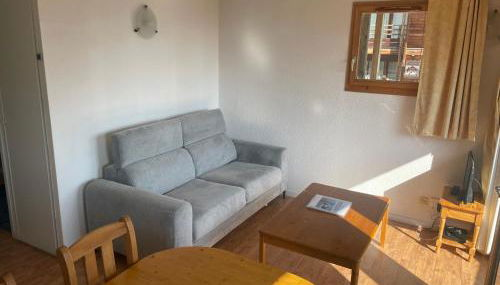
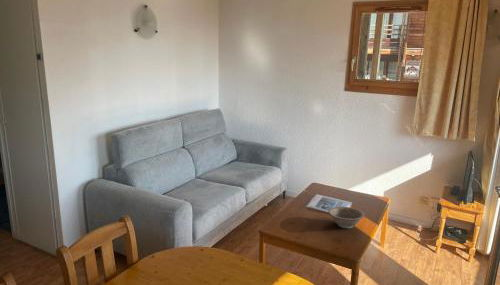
+ decorative bowl (345, 219)
